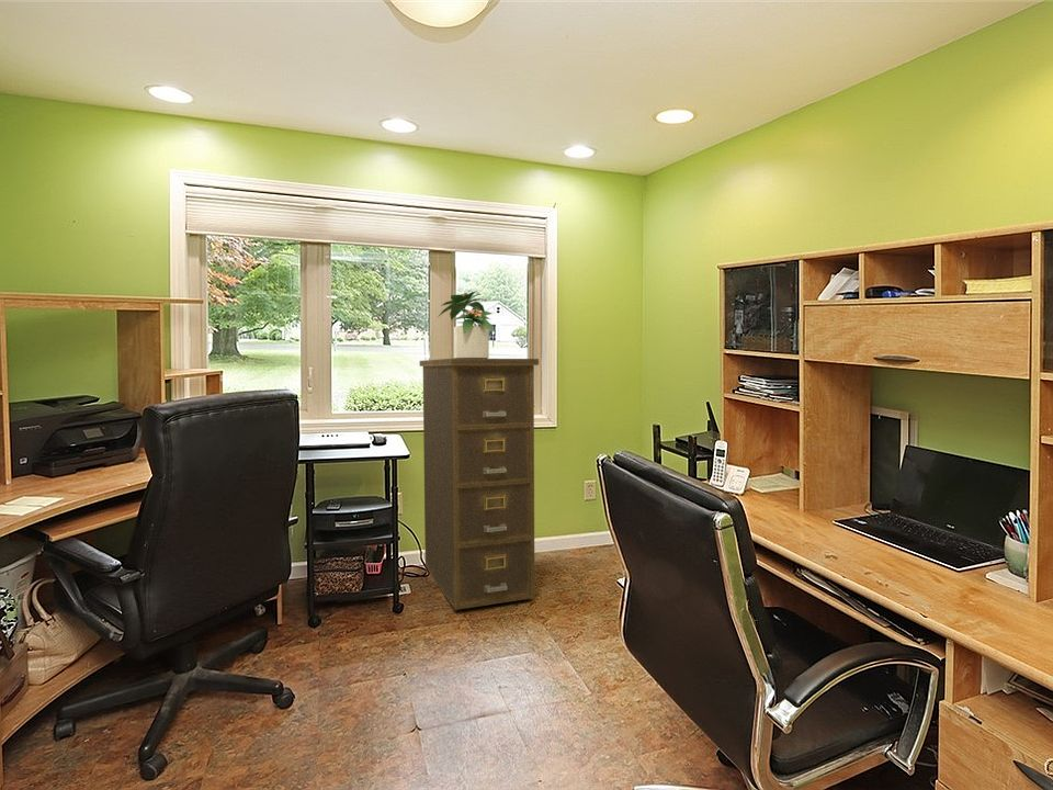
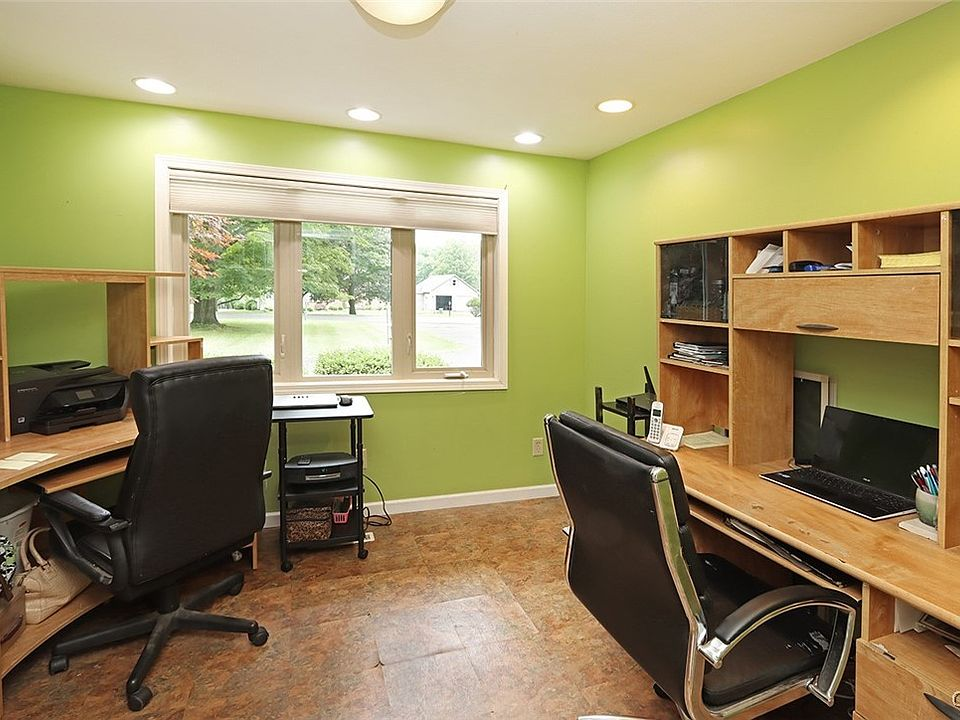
- filing cabinet (475, 472)
- potted plant (467, 325)
